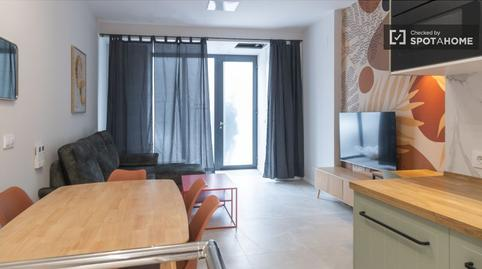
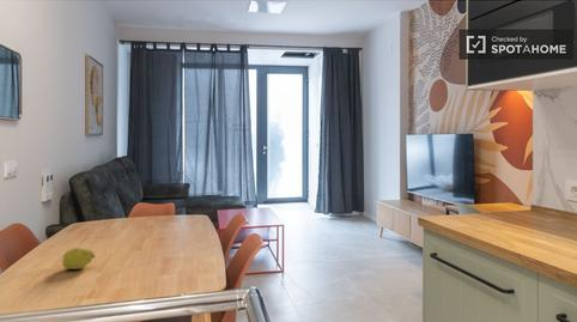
+ fruit (79, 257)
